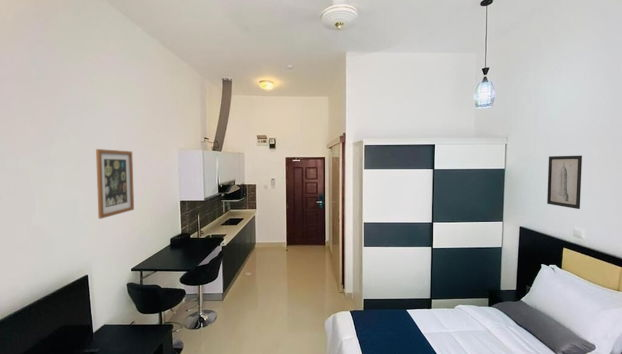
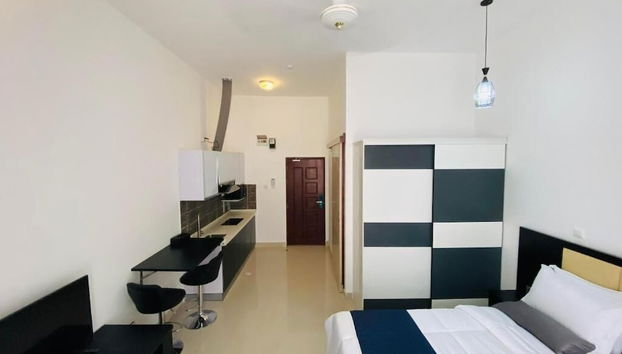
- wall art (563, 181)
- wall art (116, 182)
